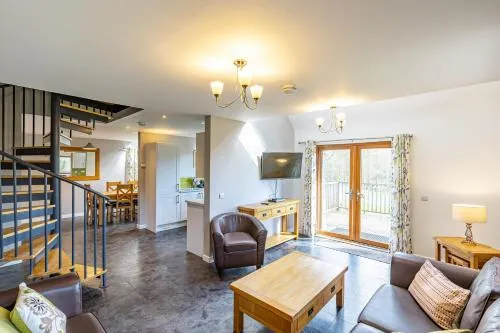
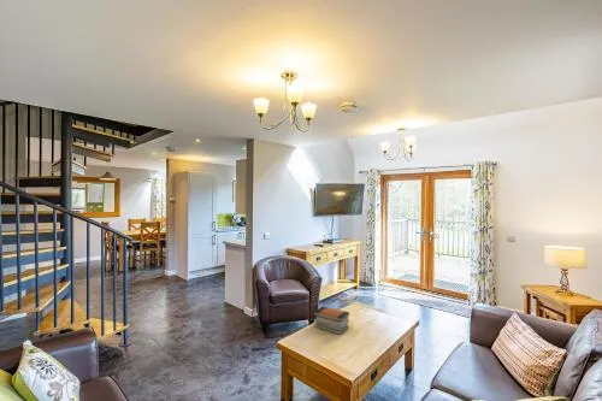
+ book stack (331, 319)
